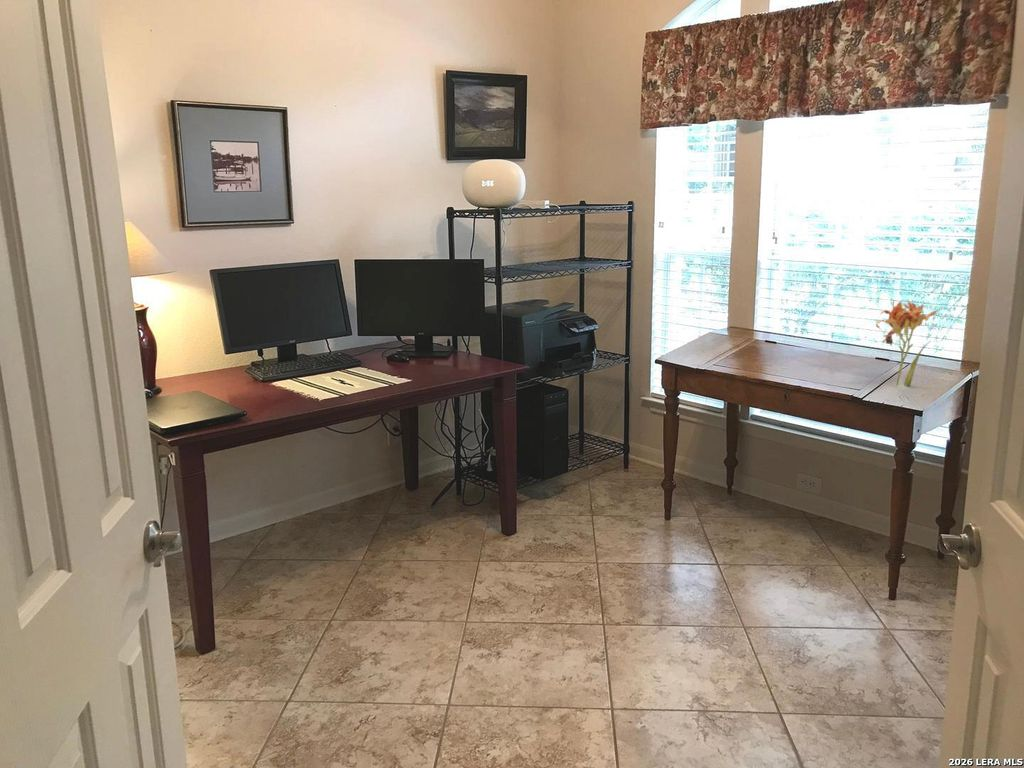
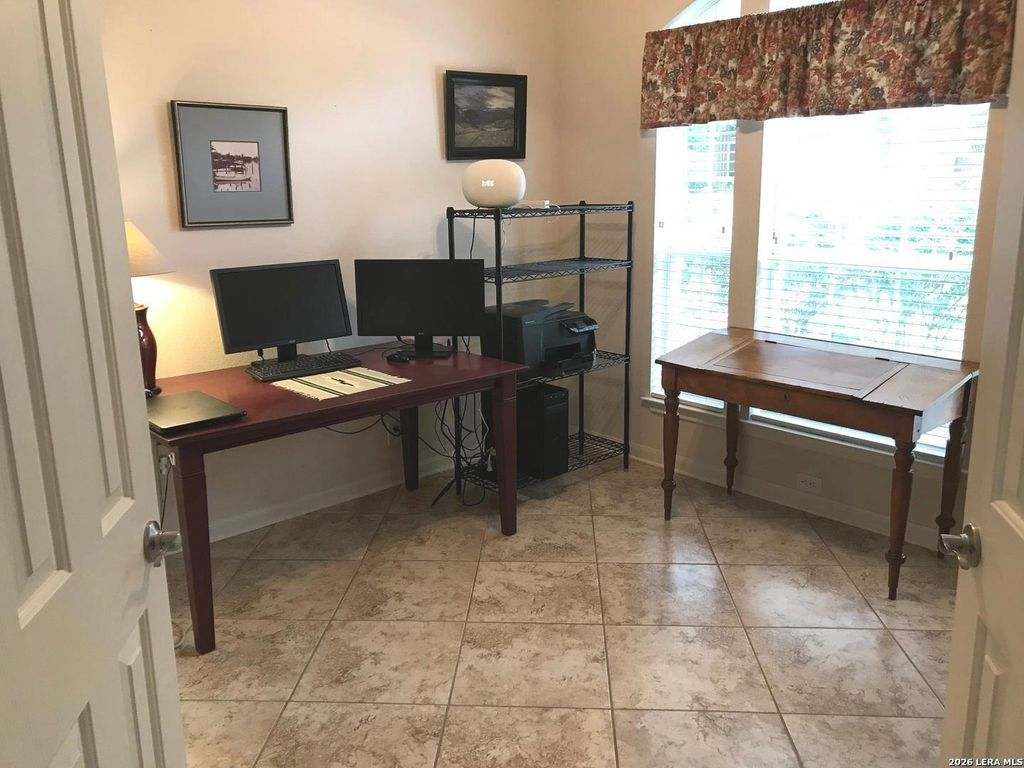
- flower (905, 342)
